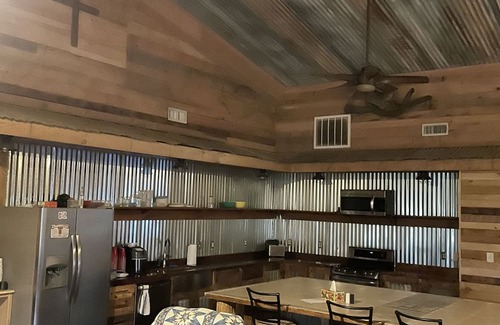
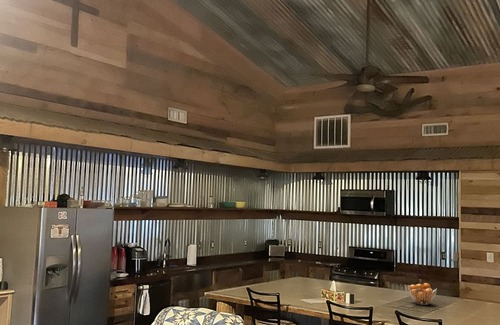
+ fruit basket (422, 293)
